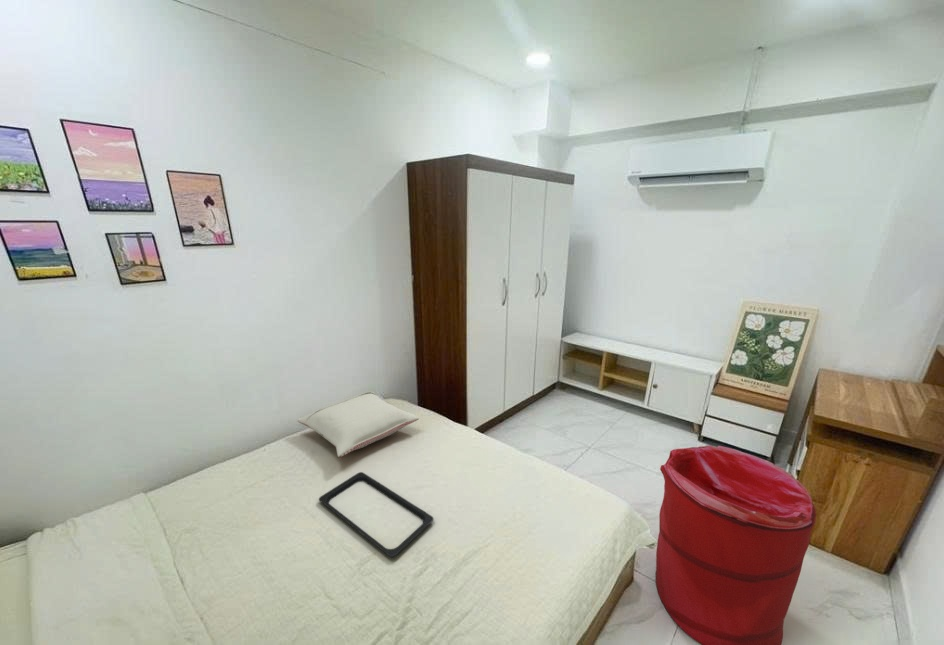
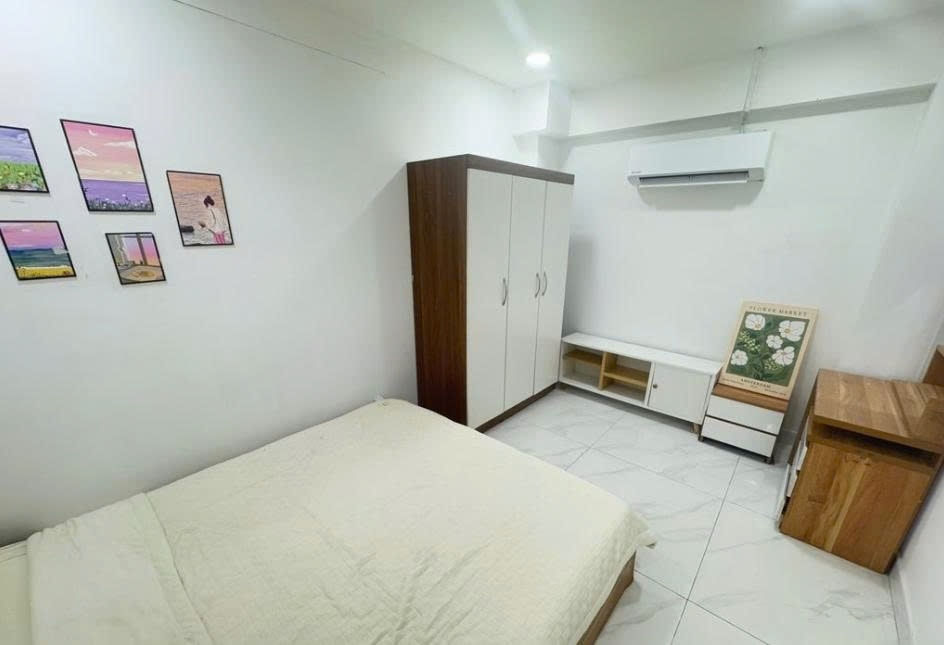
- laundry hamper (720, 539)
- pillow (358, 420)
- serving tray (385, 495)
